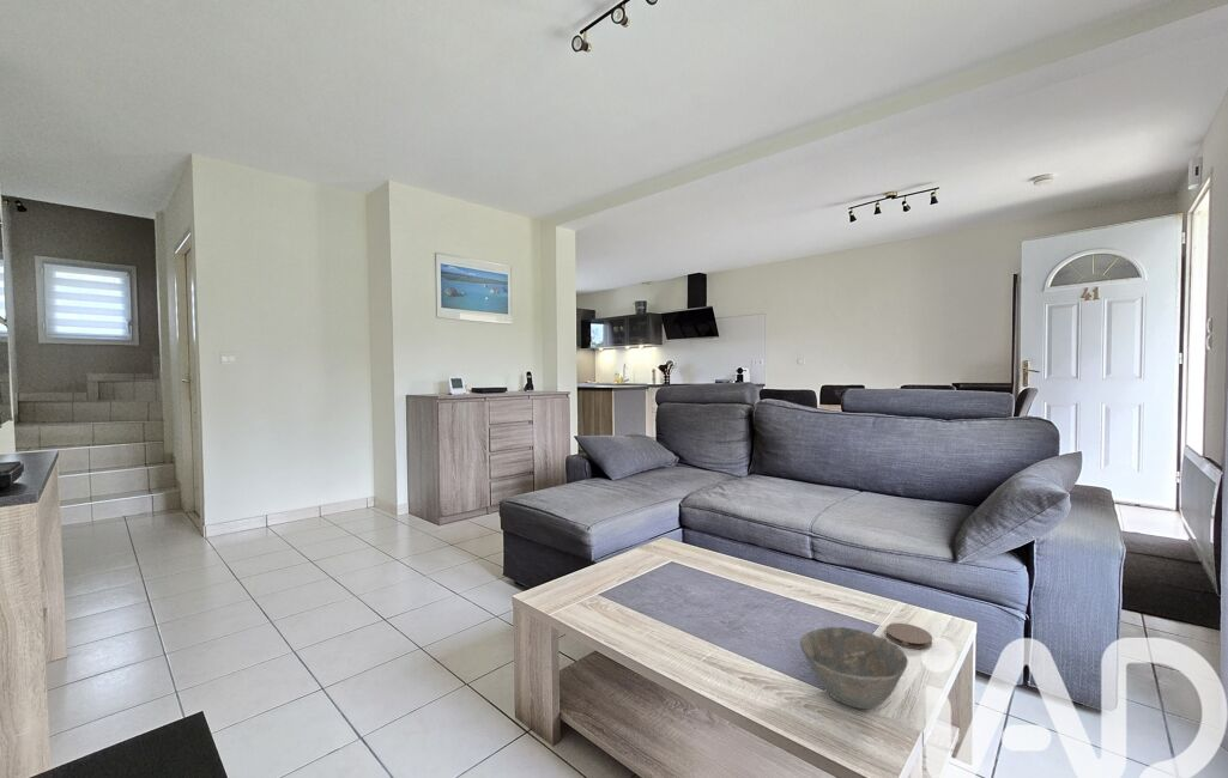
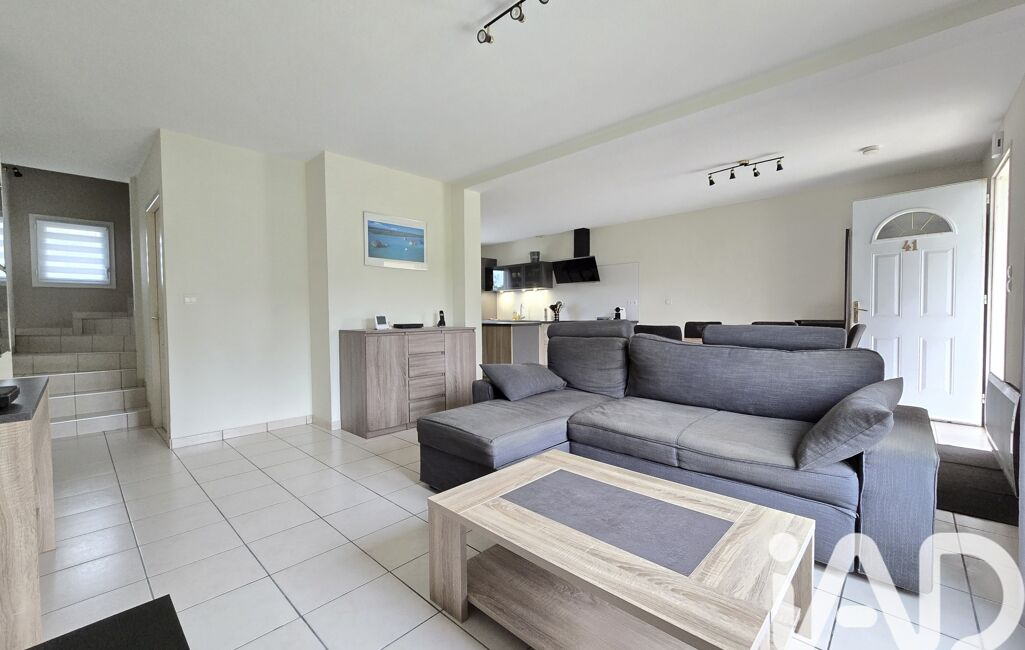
- coaster (908, 636)
- bowl (852, 673)
